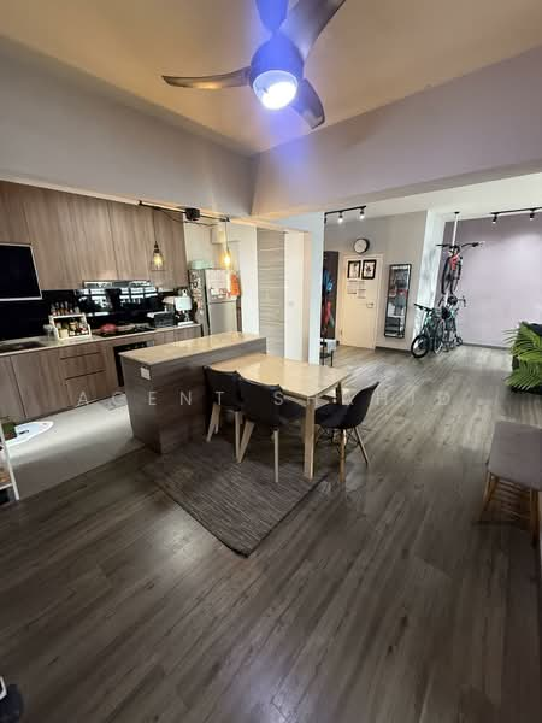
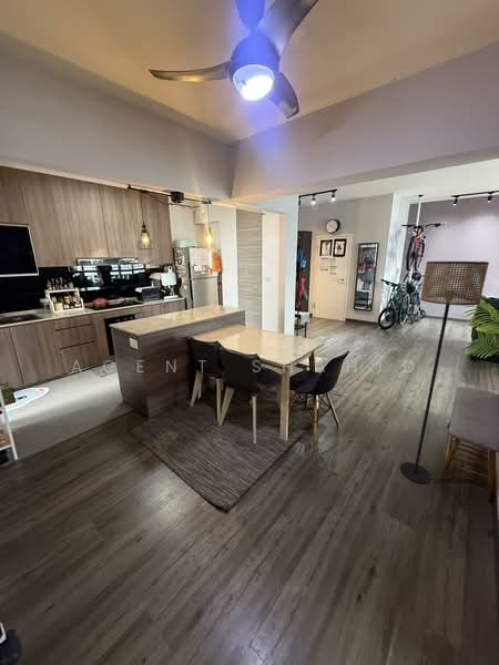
+ floor lamp (432, 379)
